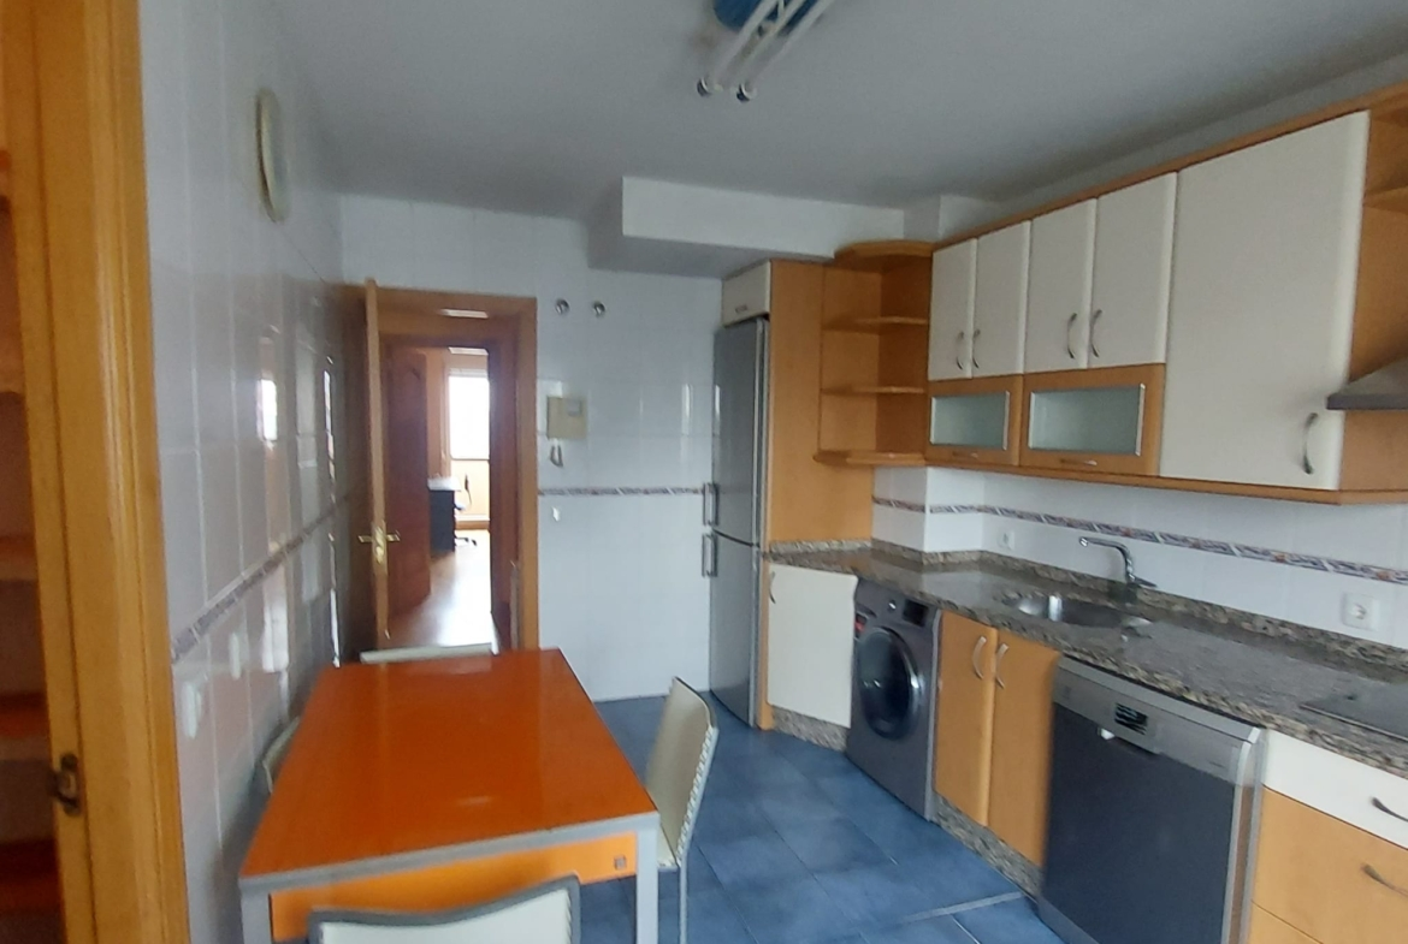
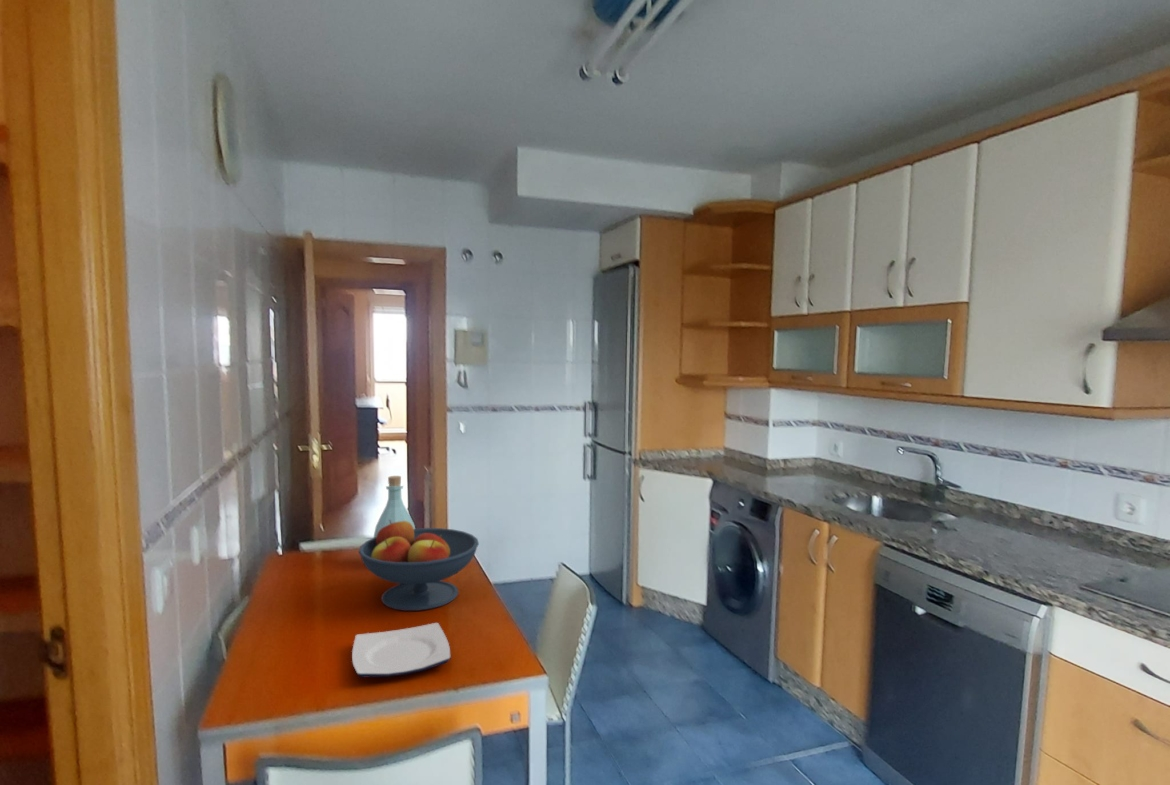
+ fruit bowl (420, 560)
+ plate (401, 651)
+ bottle (395, 520)
